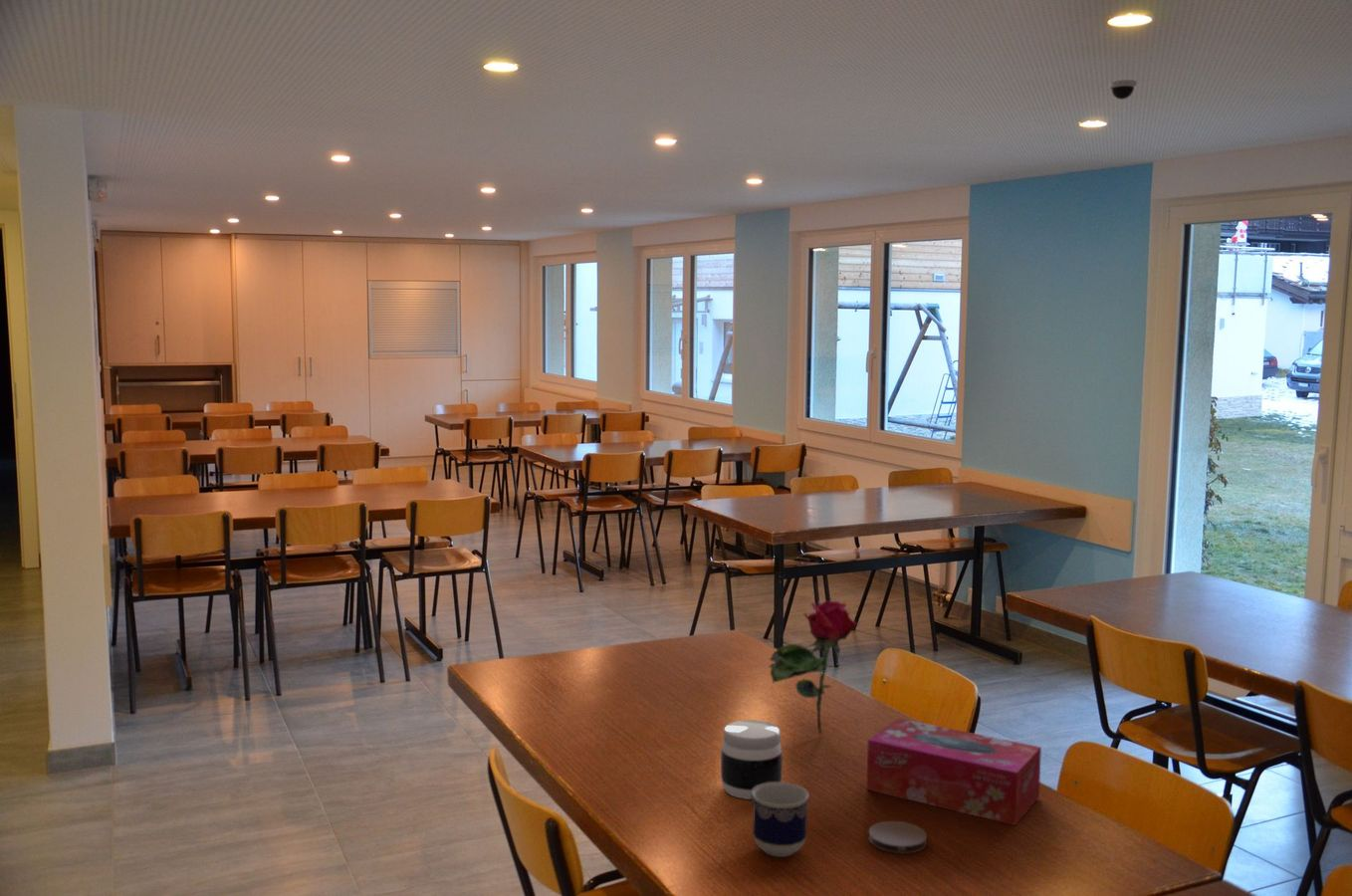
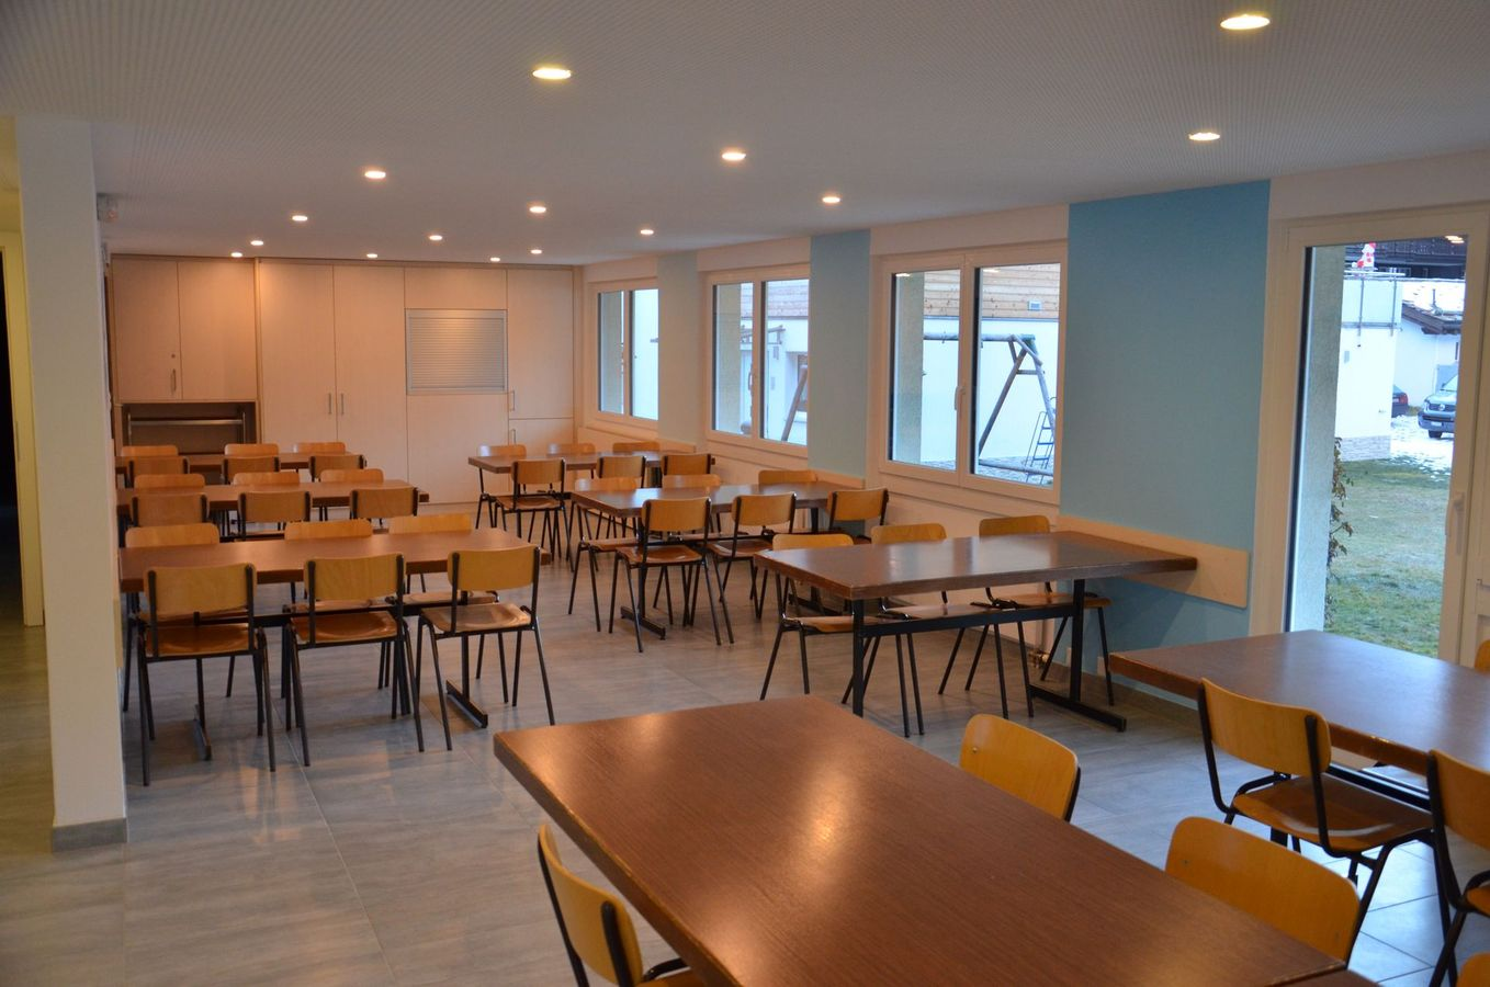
- cup (774, 818)
- coaster (897, 836)
- flower (807, 669)
- tissue box (953, 768)
- jar (751, 759)
- dome security camera (1122, 91)
